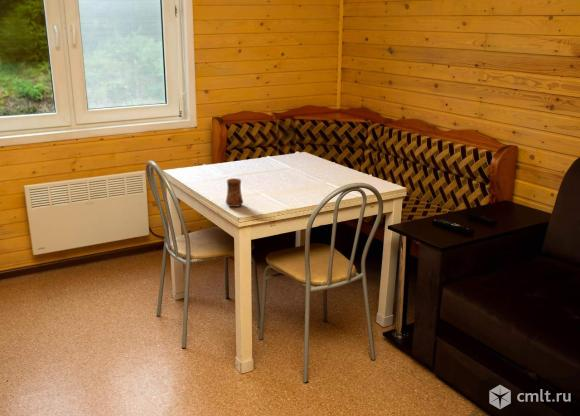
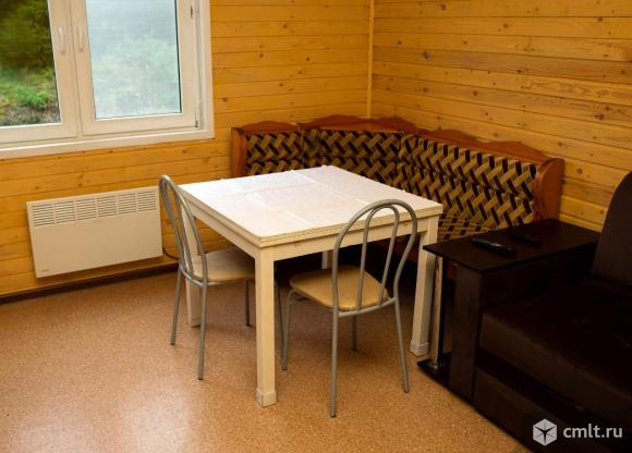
- cup (234, 192)
